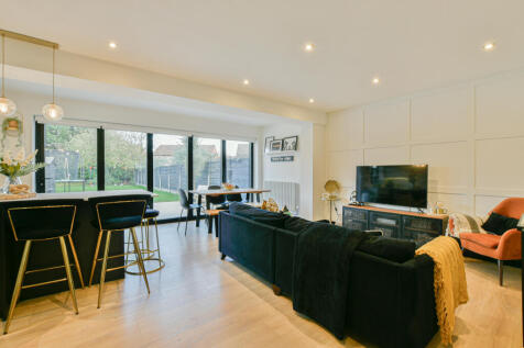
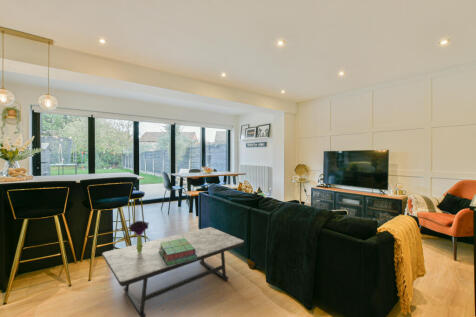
+ coffee table (178, 265)
+ stack of books (177, 249)
+ bouquet (139, 237)
